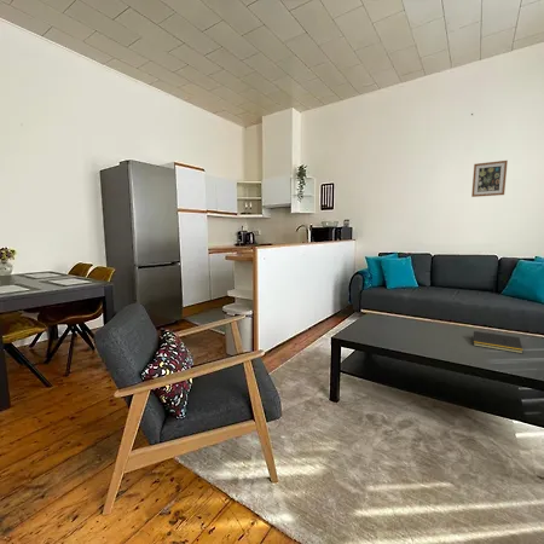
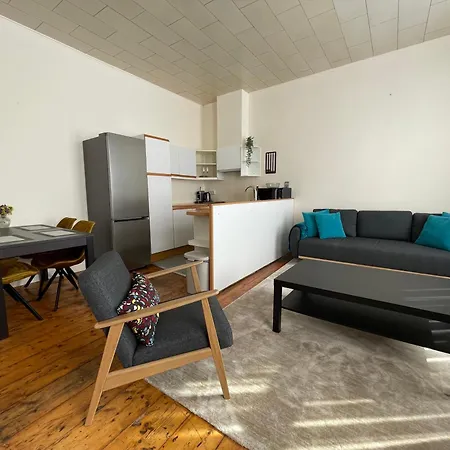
- wall art (488, 179)
- notepad (496, 341)
